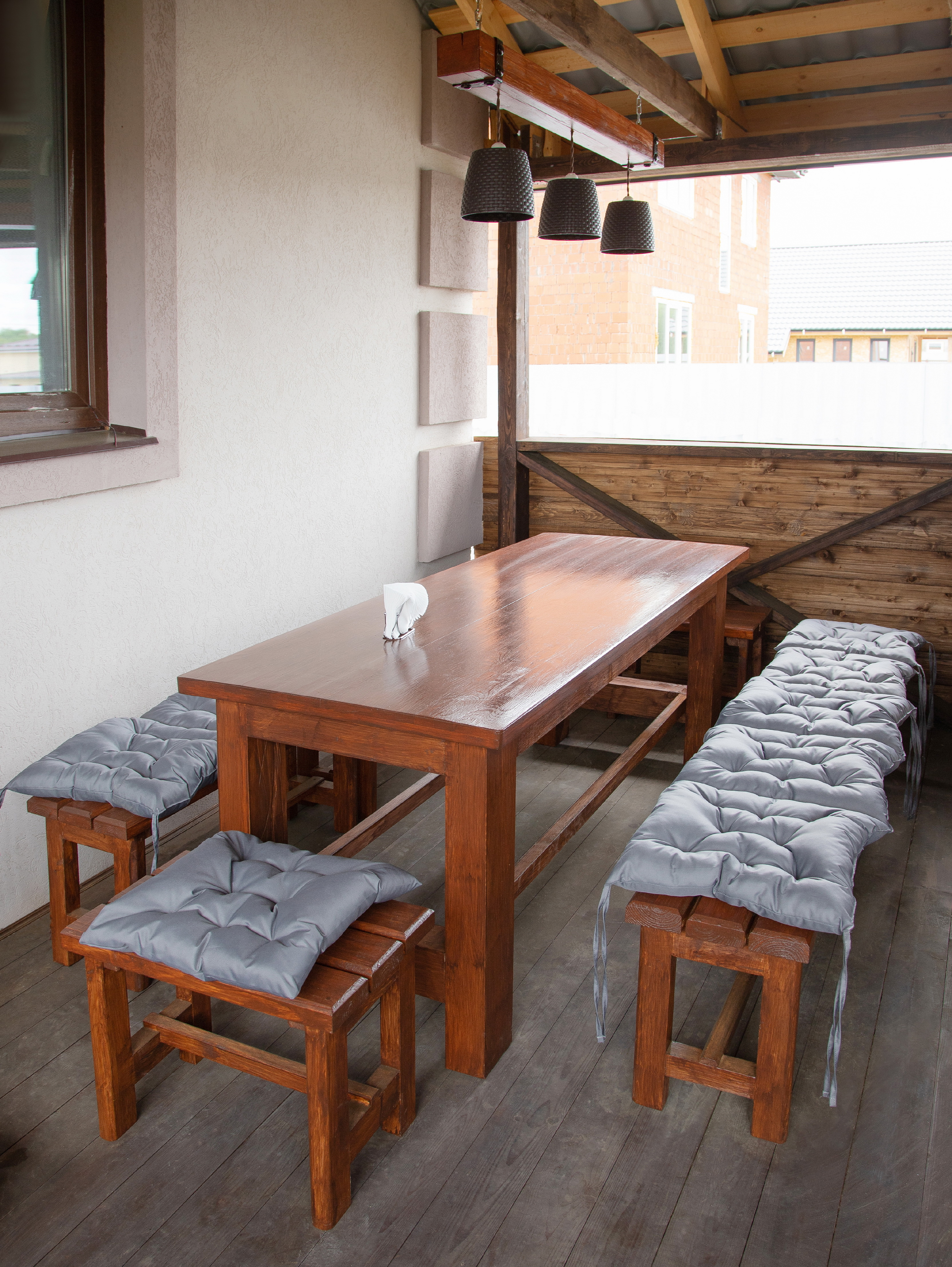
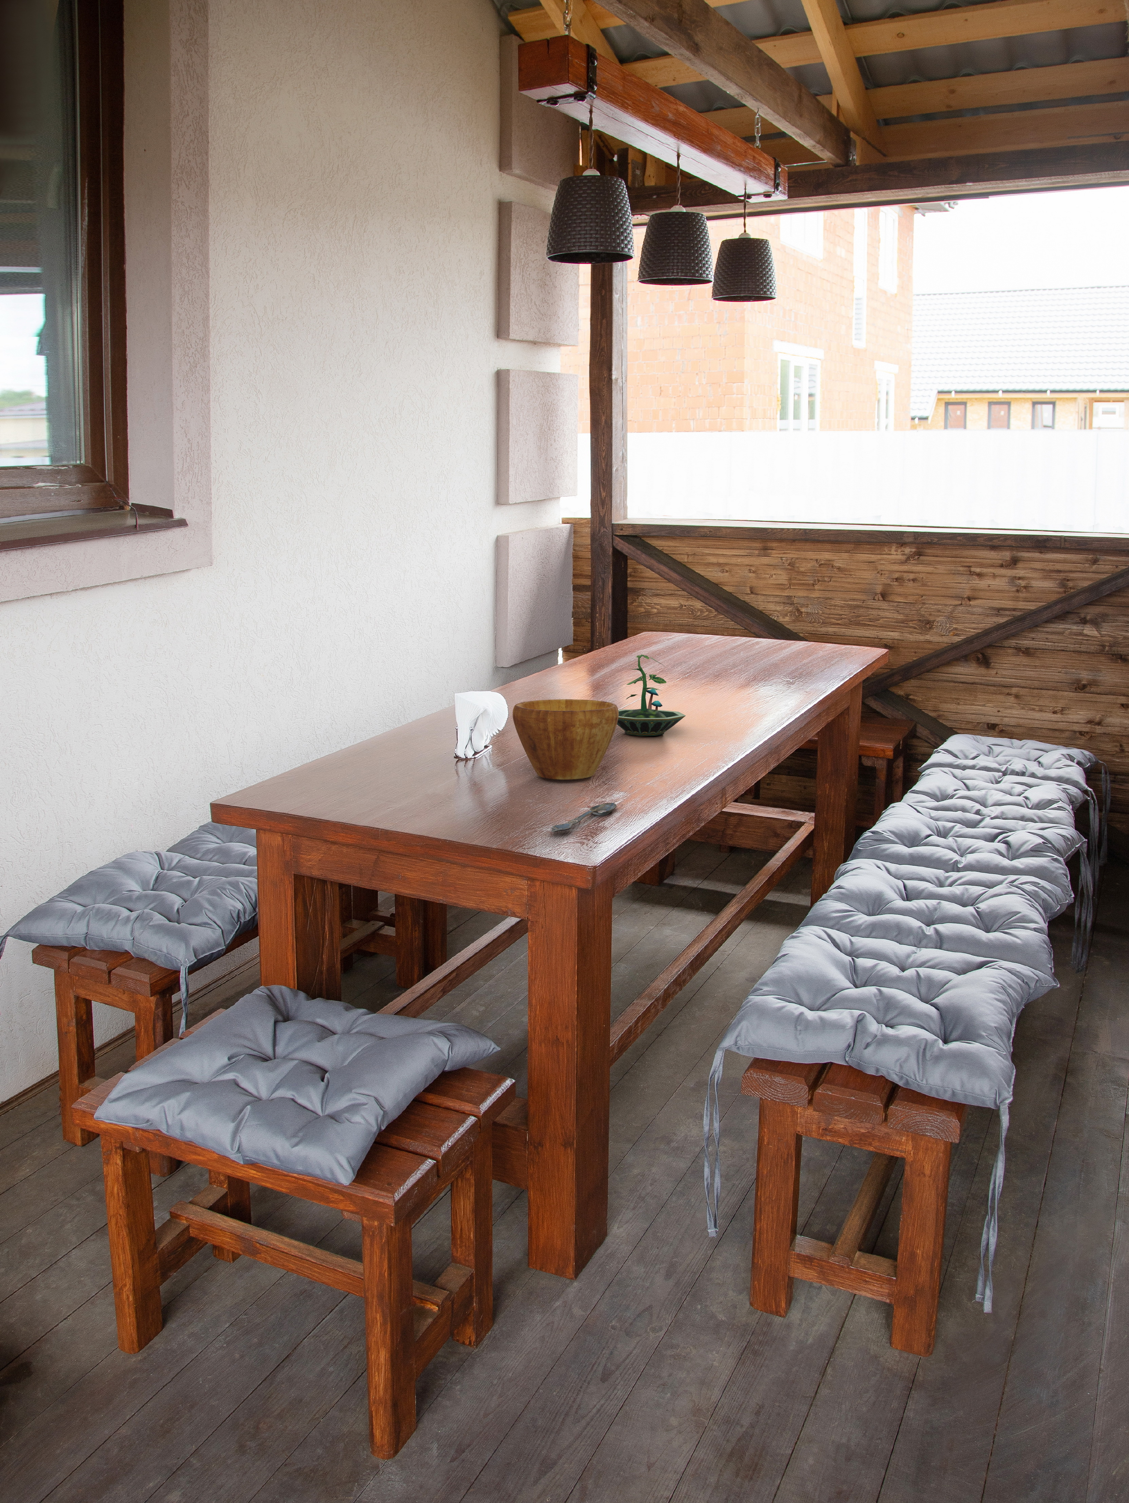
+ terrarium (643, 670)
+ spoon (583, 816)
+ bowl (566, 740)
